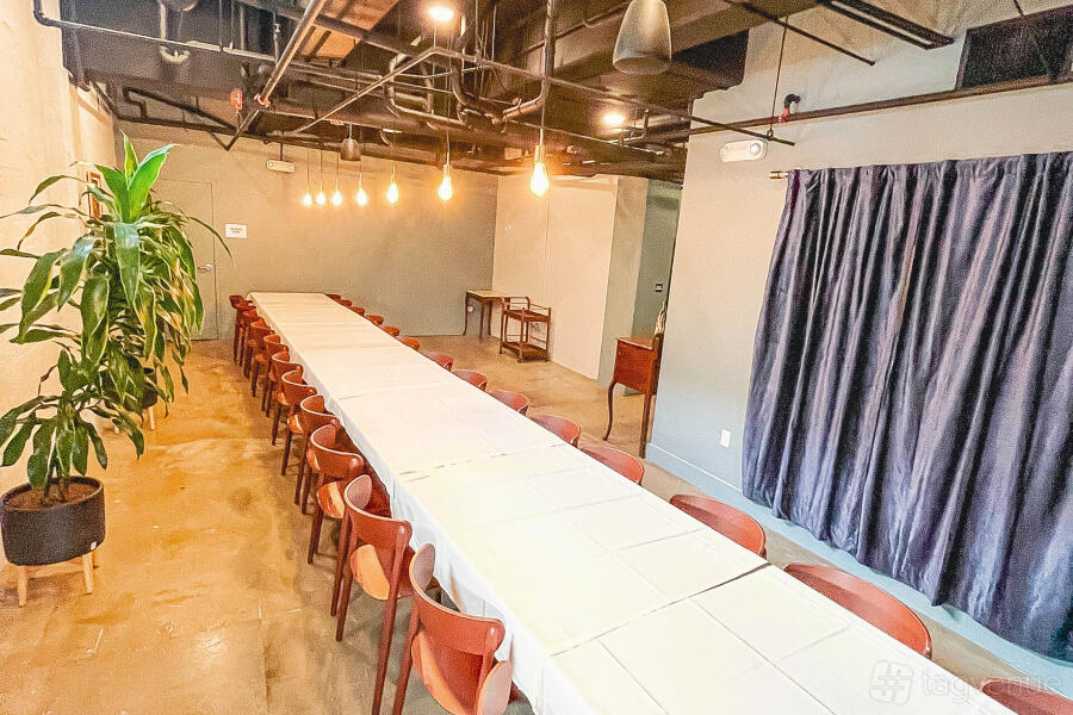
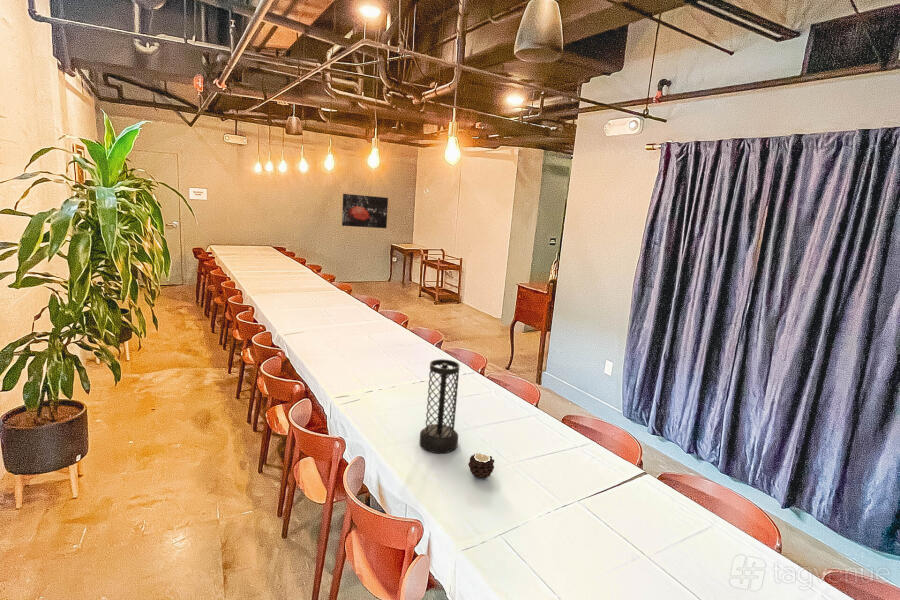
+ wall art (365, 211)
+ vase (441, 404)
+ candle (481, 464)
